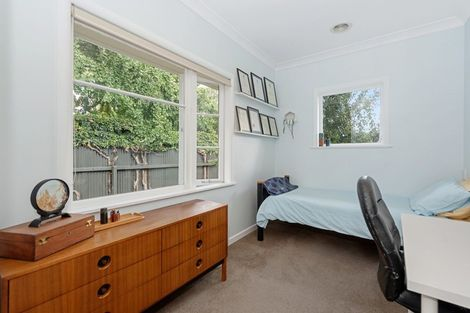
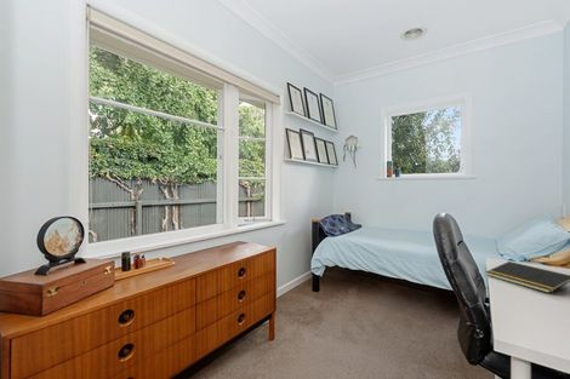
+ notepad (526, 275)
